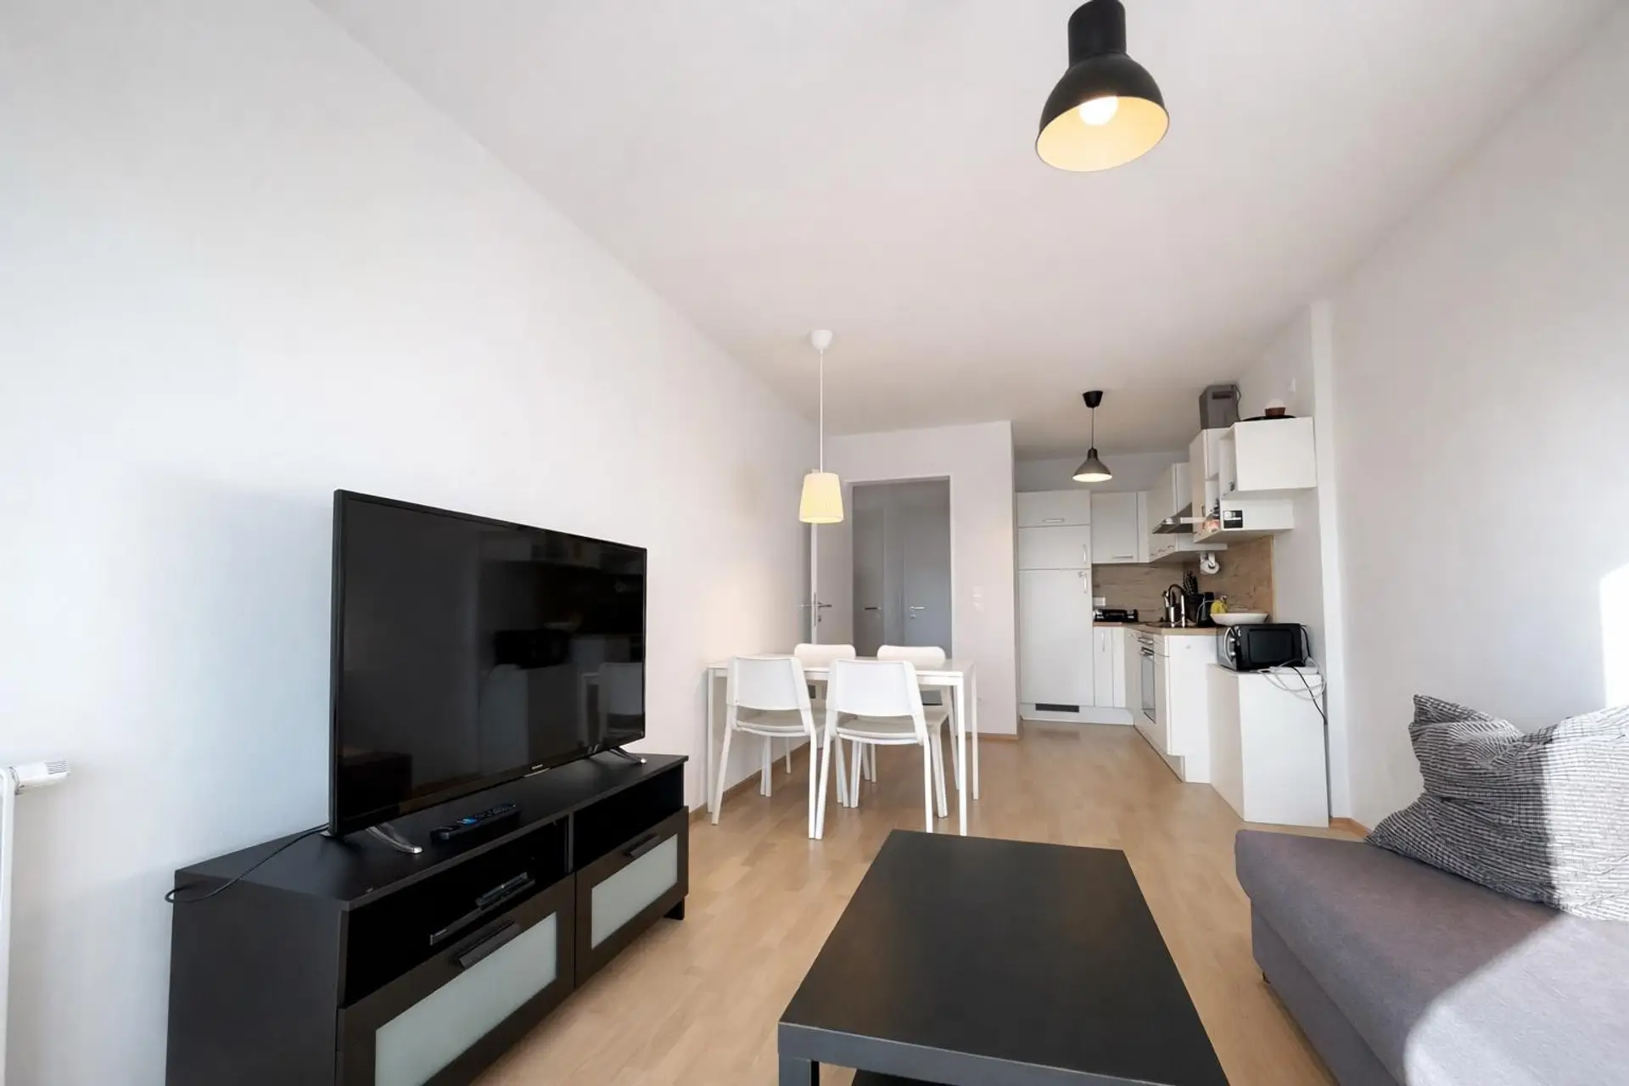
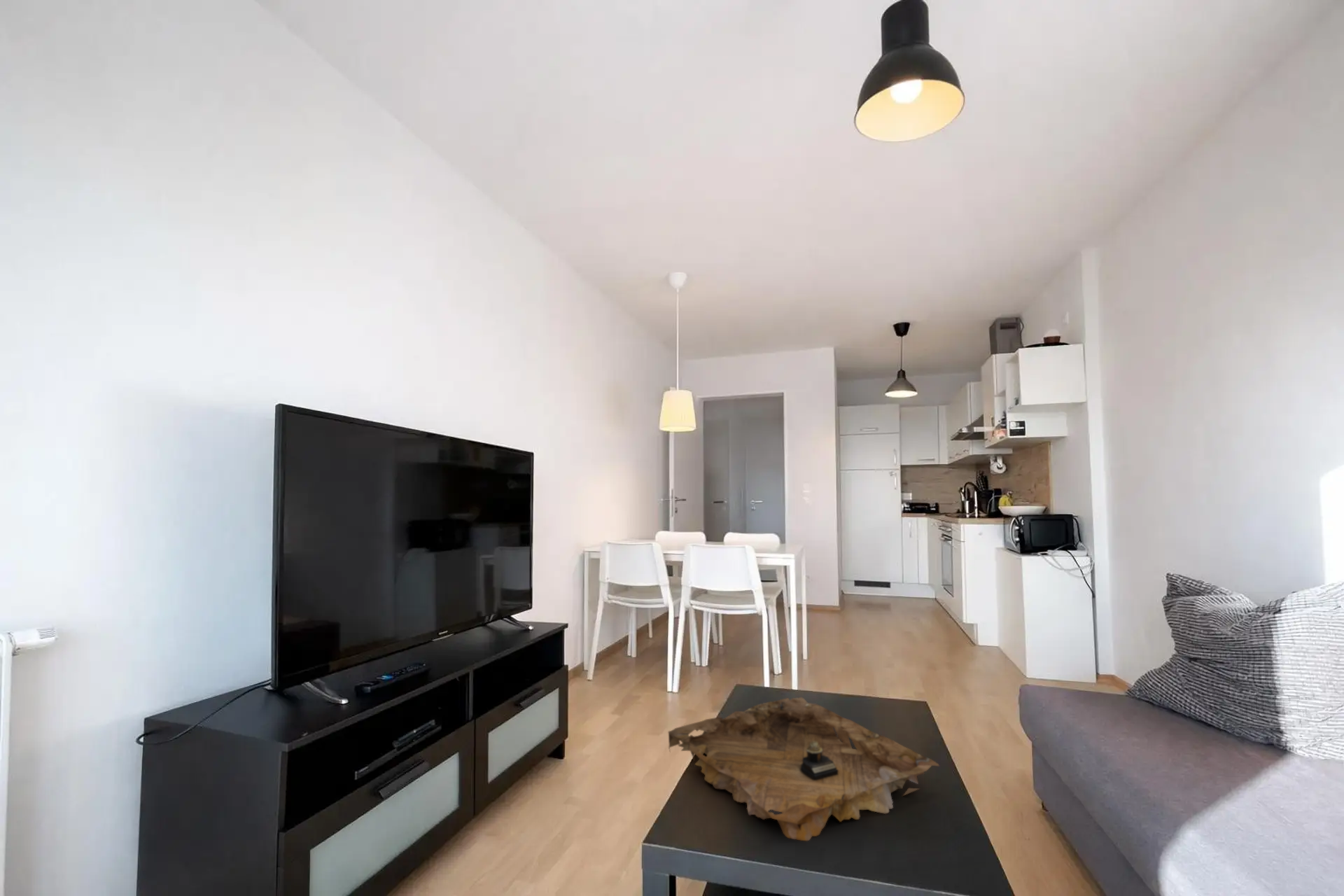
+ decorative tray (792, 755)
